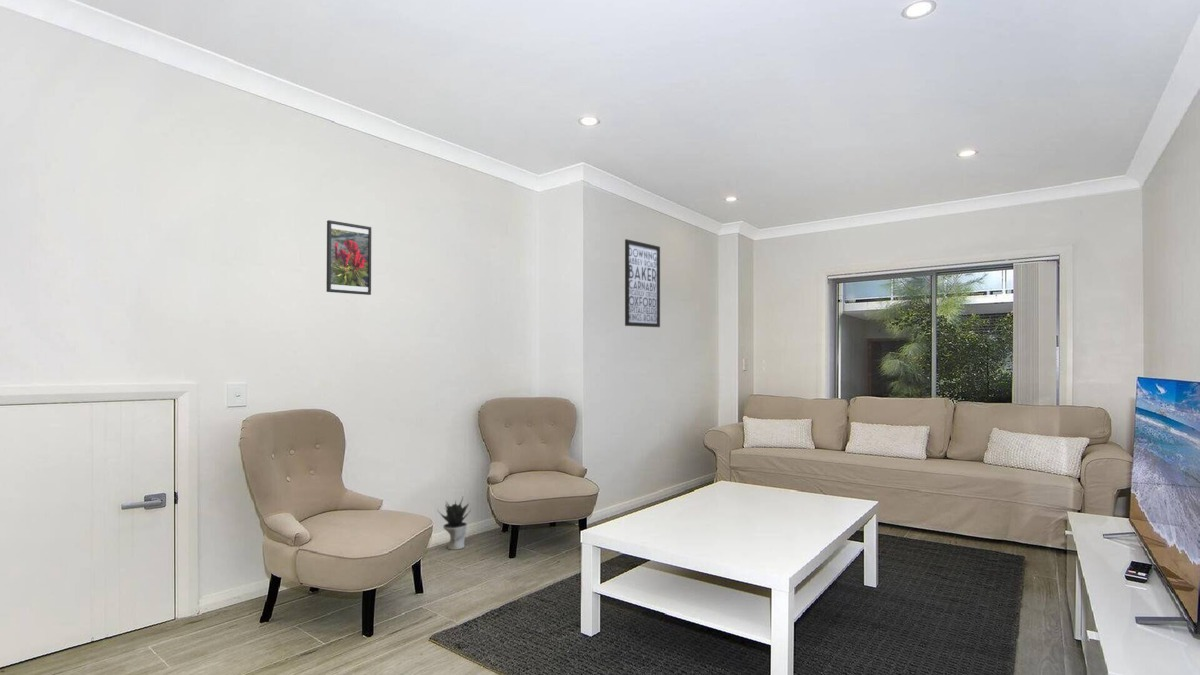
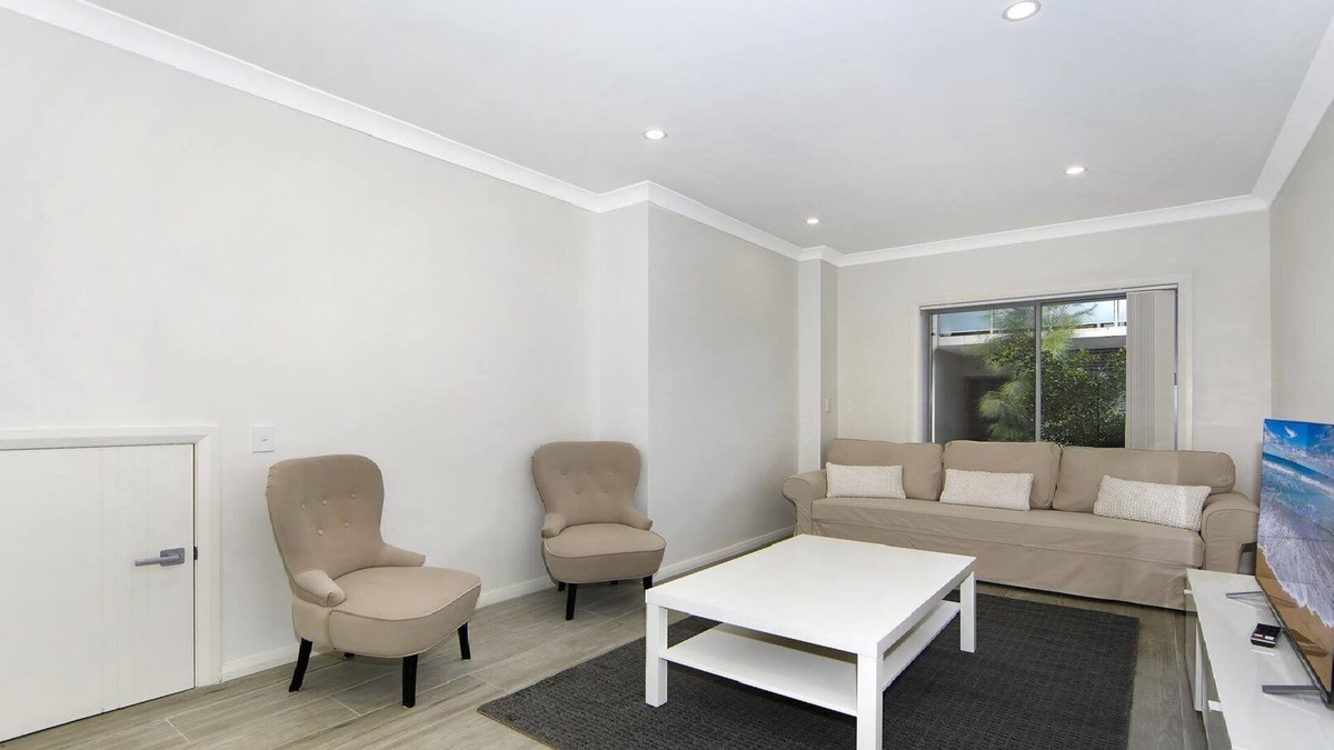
- wall art (643, 284)
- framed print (349, 258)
- potted plant (455, 522)
